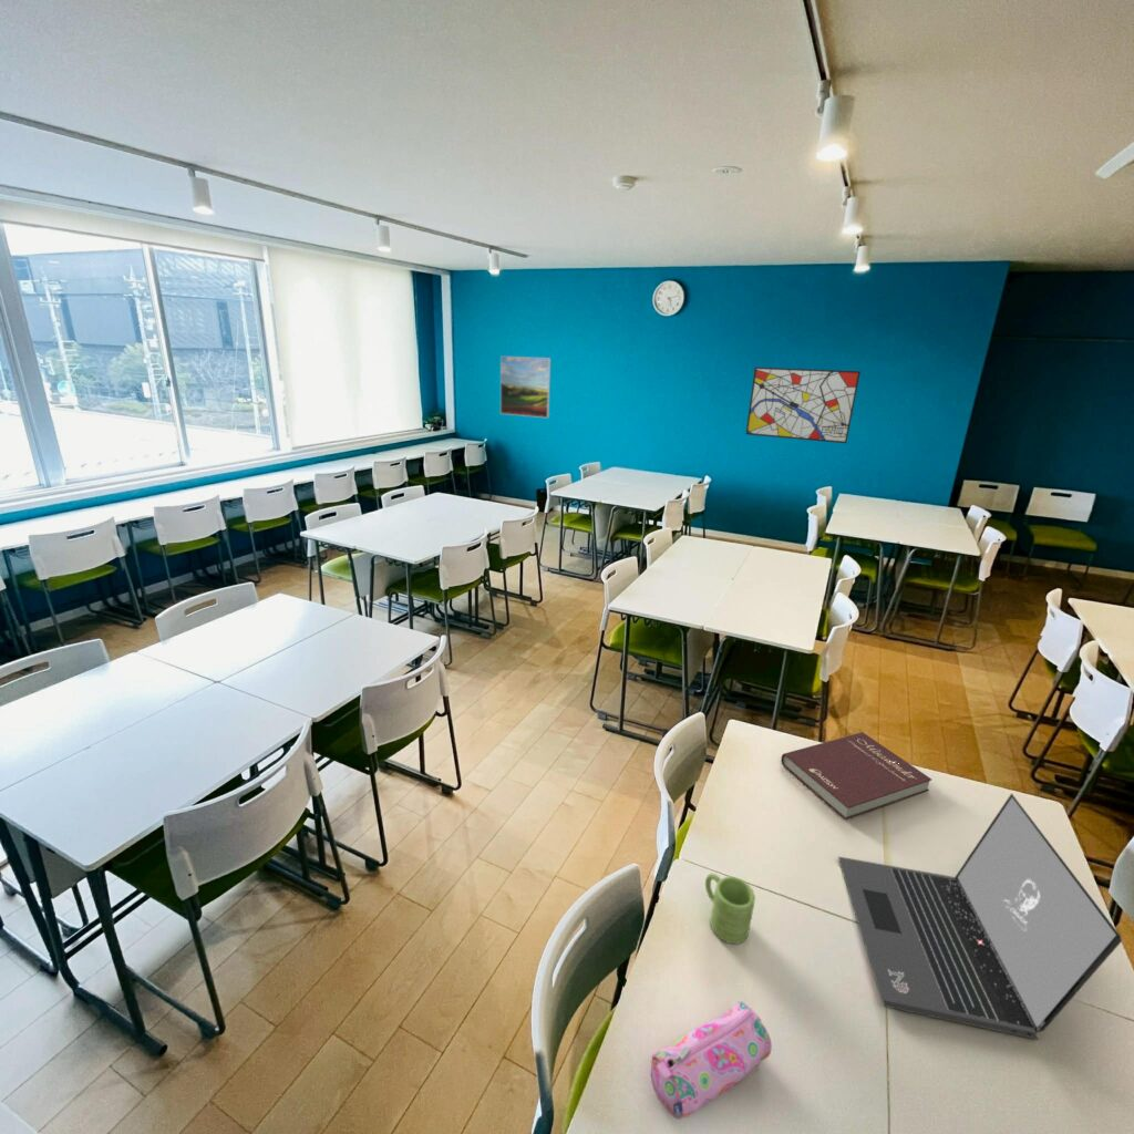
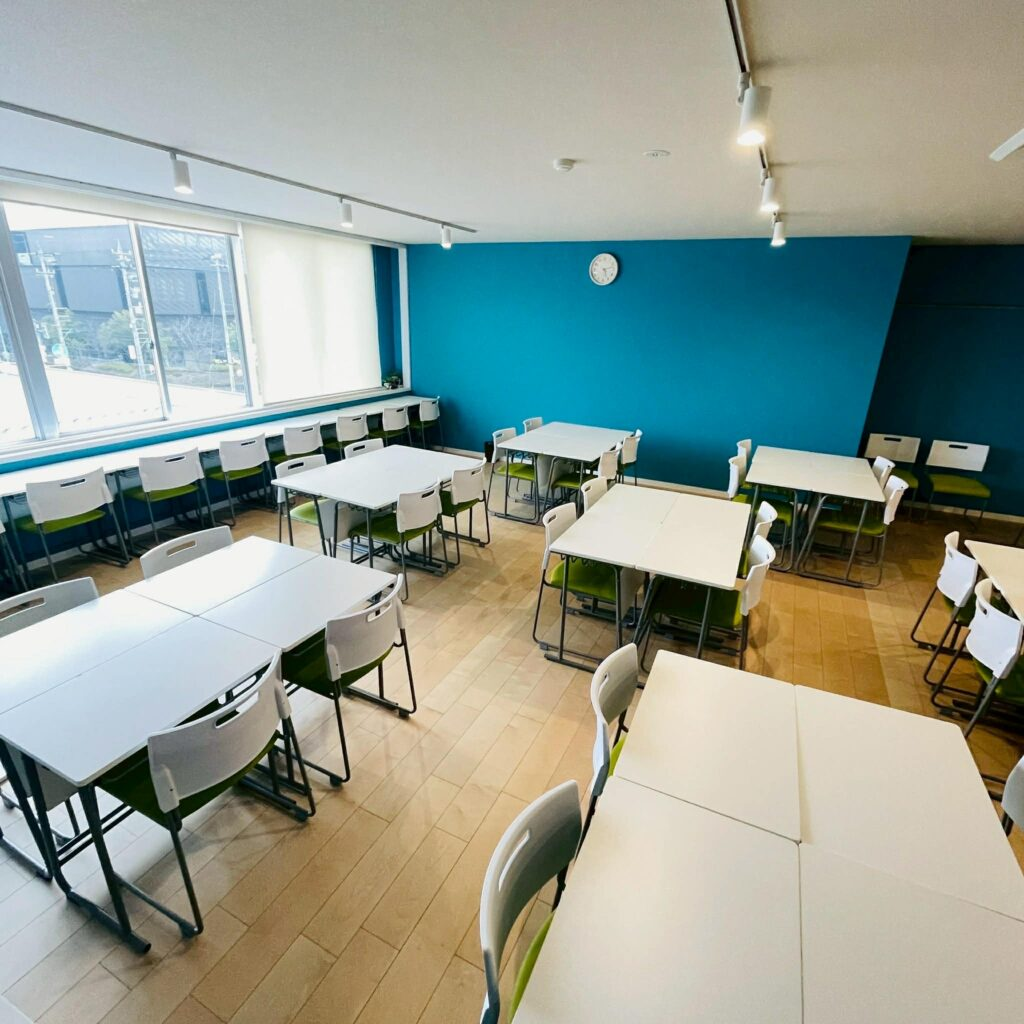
- pencil case (710, 1056)
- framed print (524, 386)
- mug (725, 903)
- laptop (951, 891)
- wall art (800, 404)
- book (854, 771)
